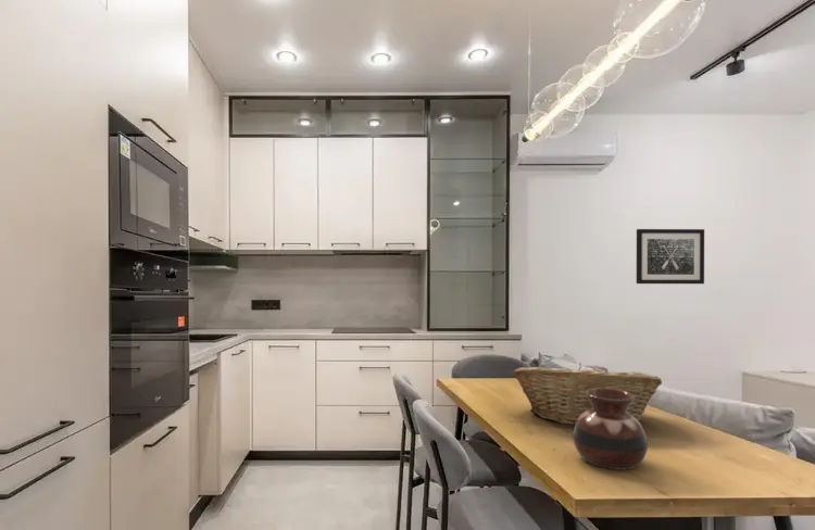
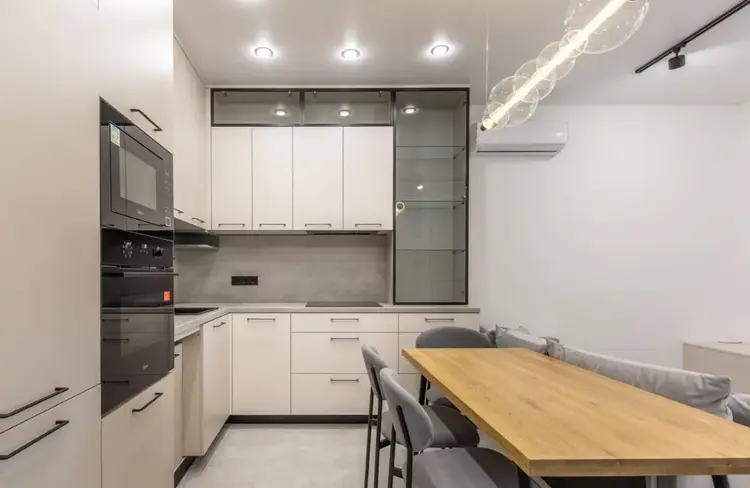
- wall art (669, 256)
- vase (609, 427)
- fruit basket (582, 388)
